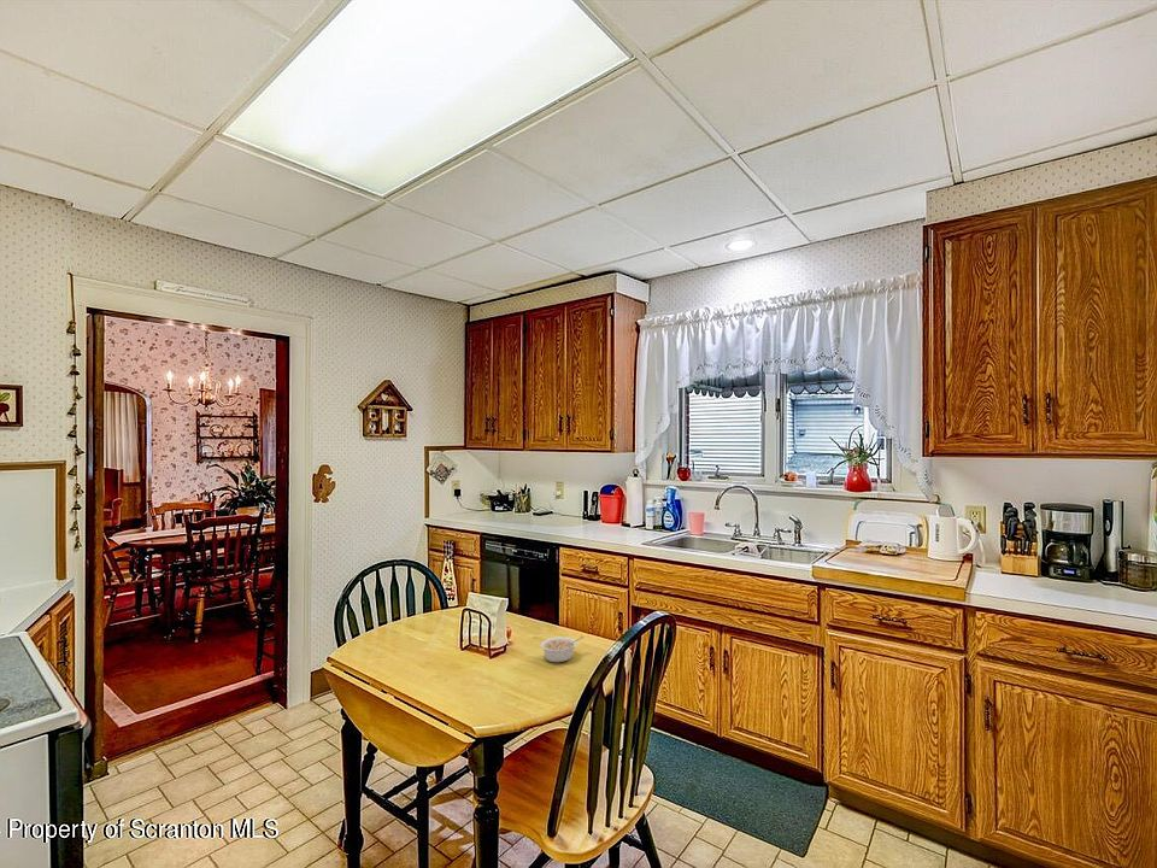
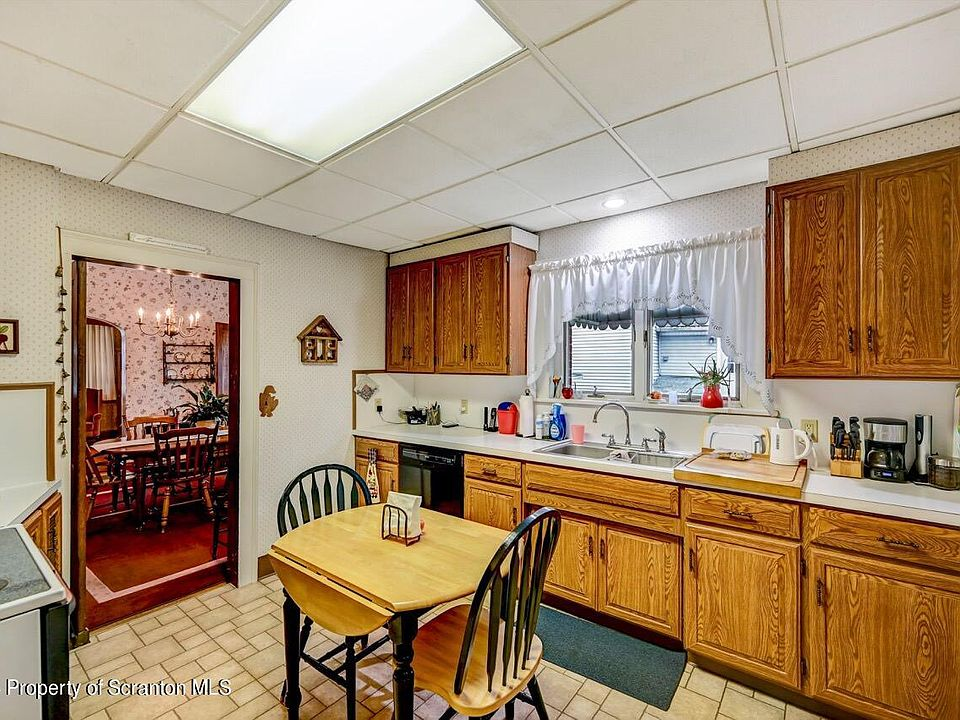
- legume (559, 649)
